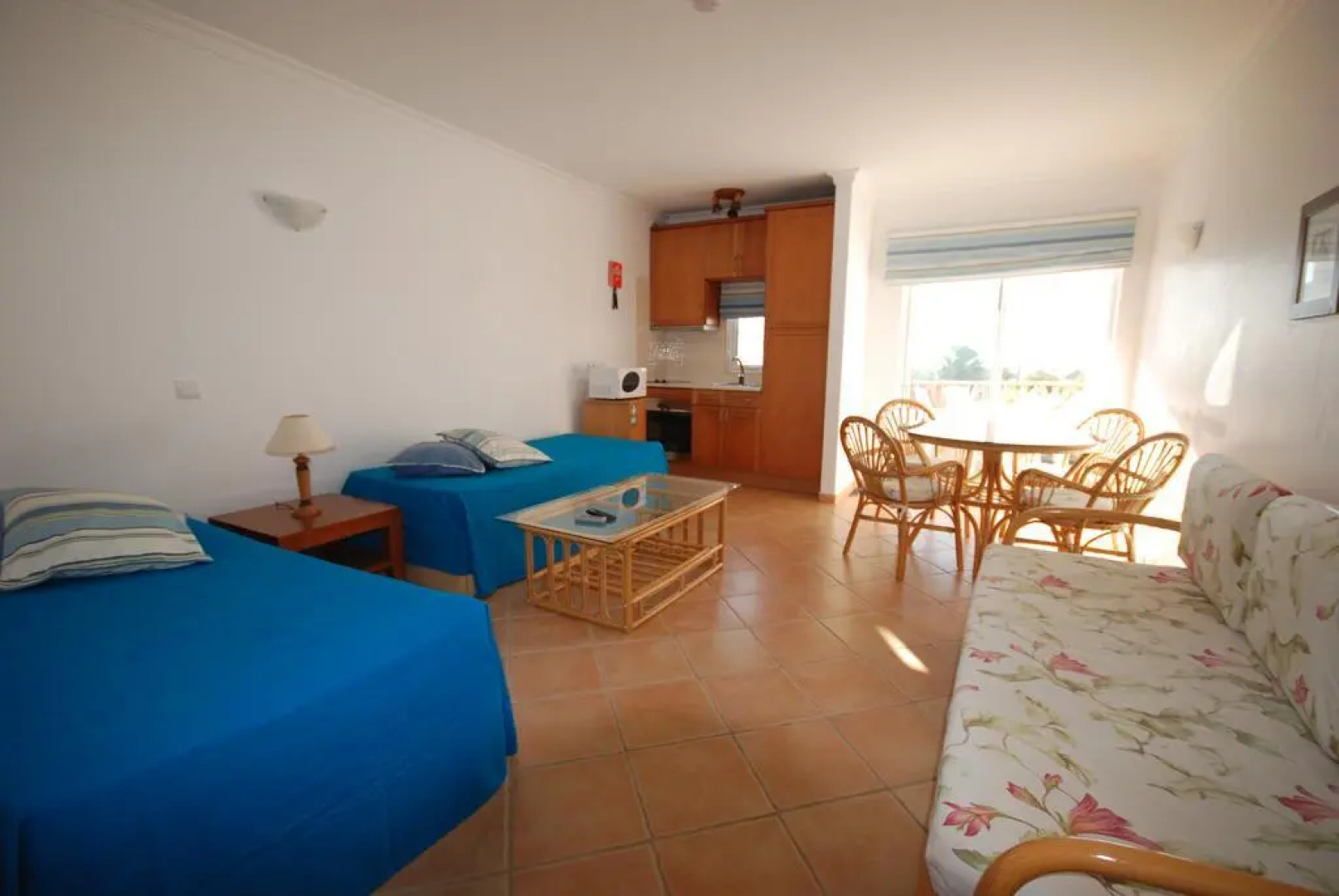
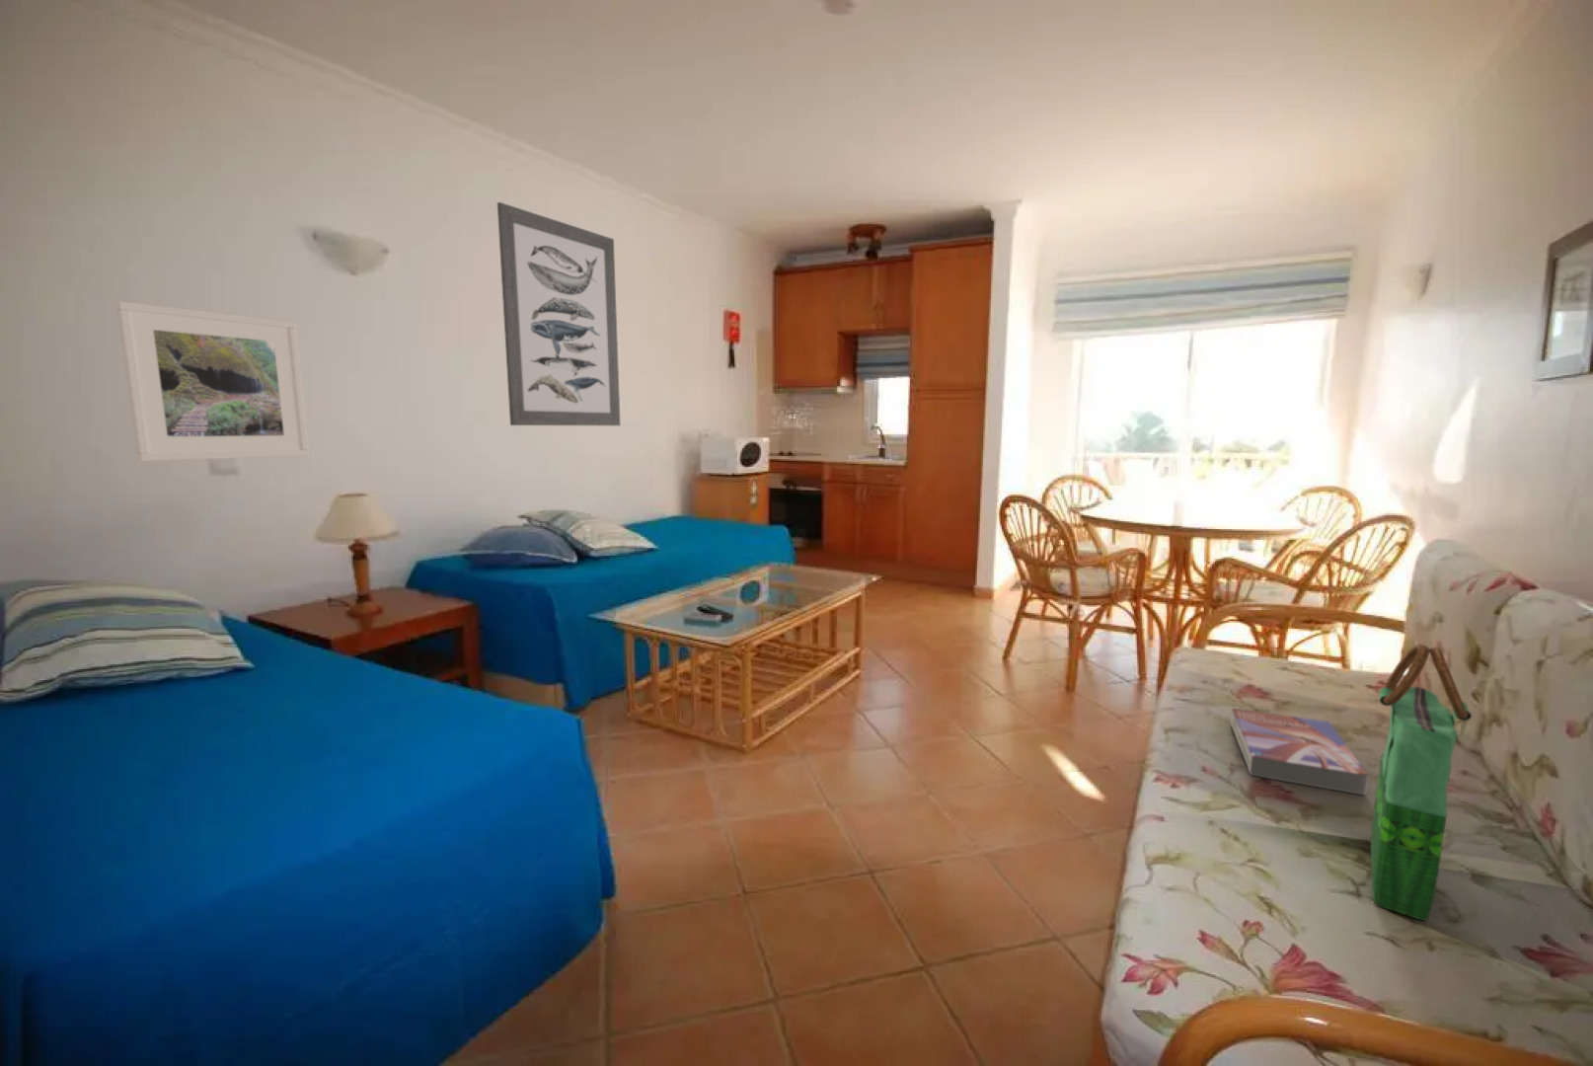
+ wall art (565, 326)
+ tote bag (1413, 766)
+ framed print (222, 385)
+ textbook (1292, 746)
